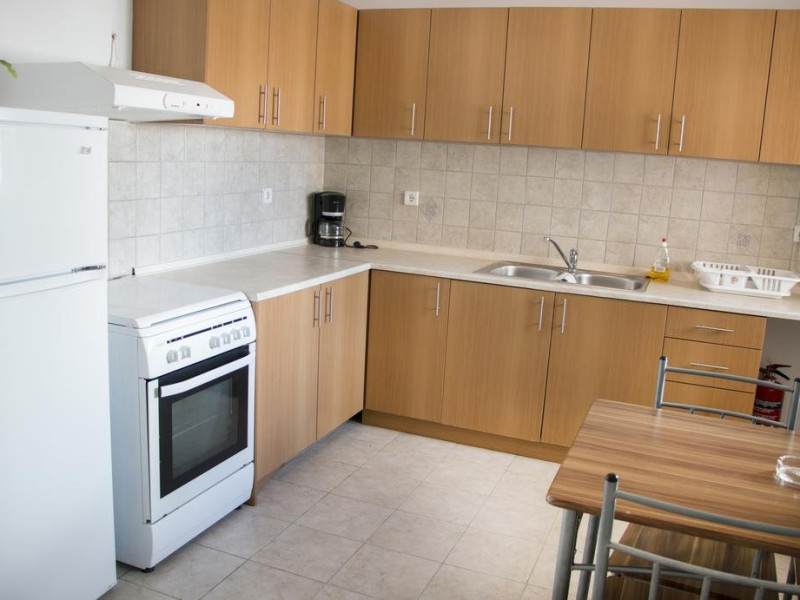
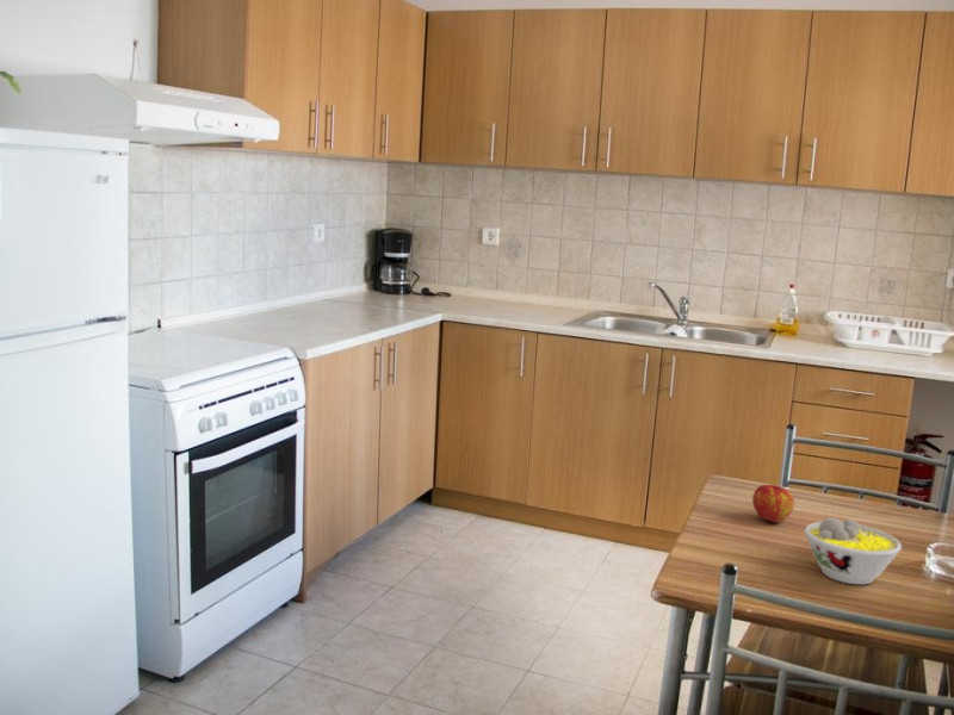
+ bowl (850, 549)
+ apple (773, 504)
